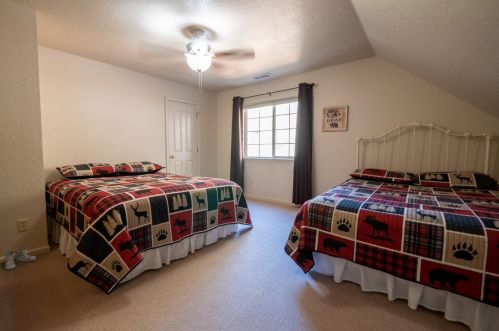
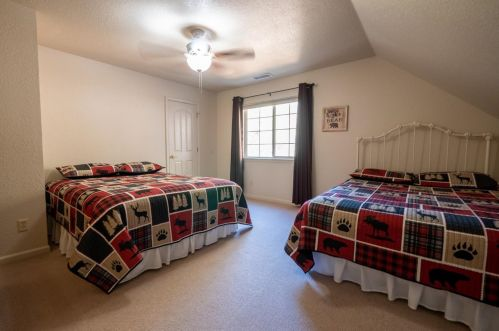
- boots (17, 257)
